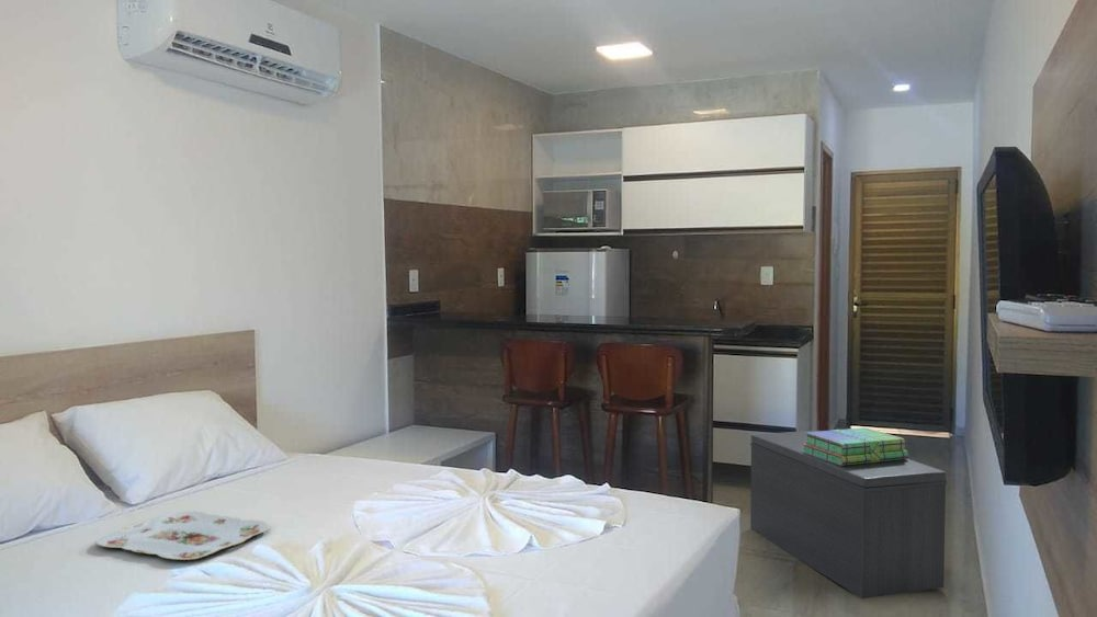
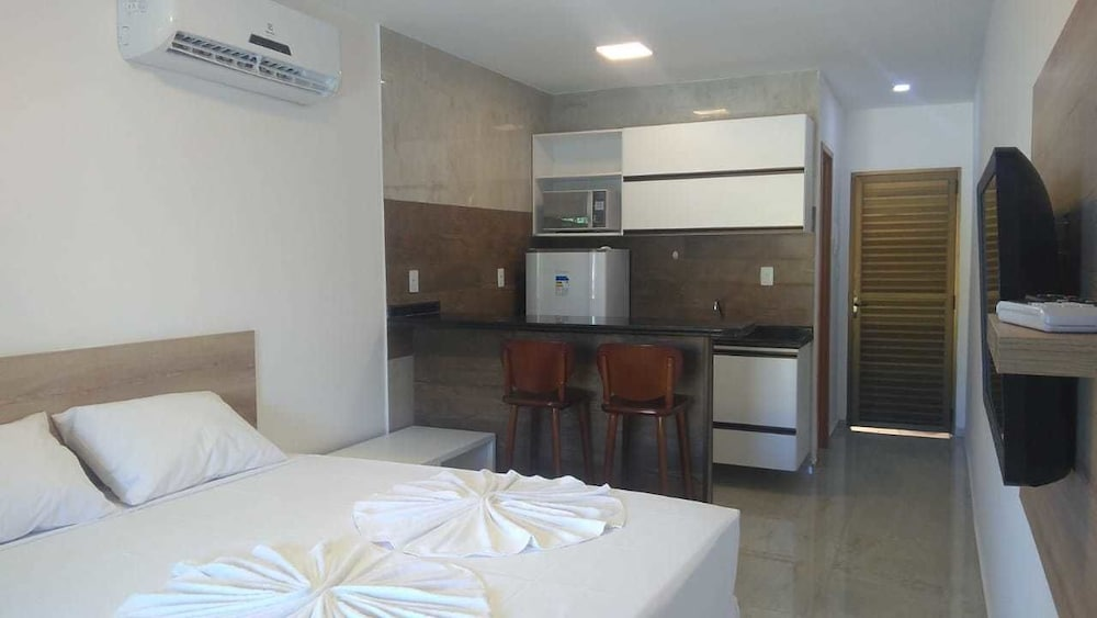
- serving tray (184, 535)
- bench (838, 503)
- stack of books (853, 445)
